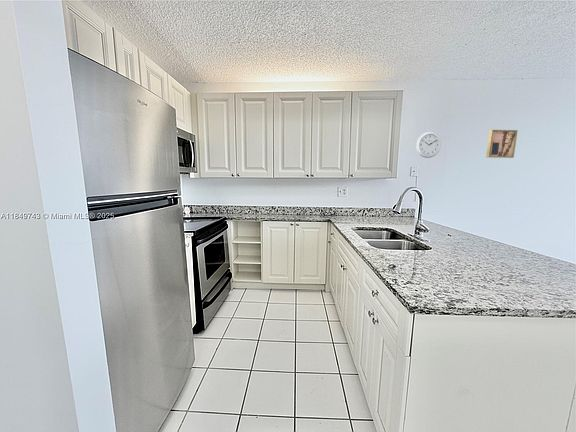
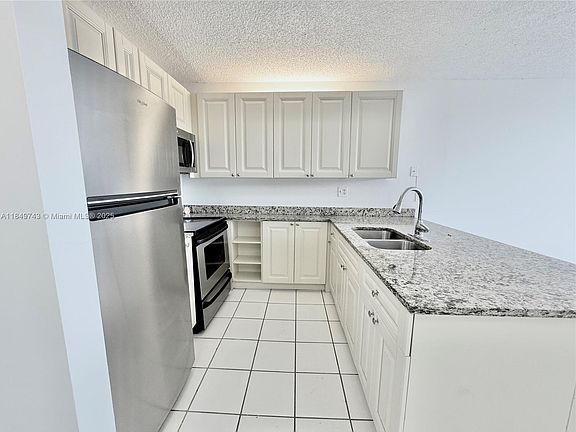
- wall clock (429, 144)
- wall art (501, 144)
